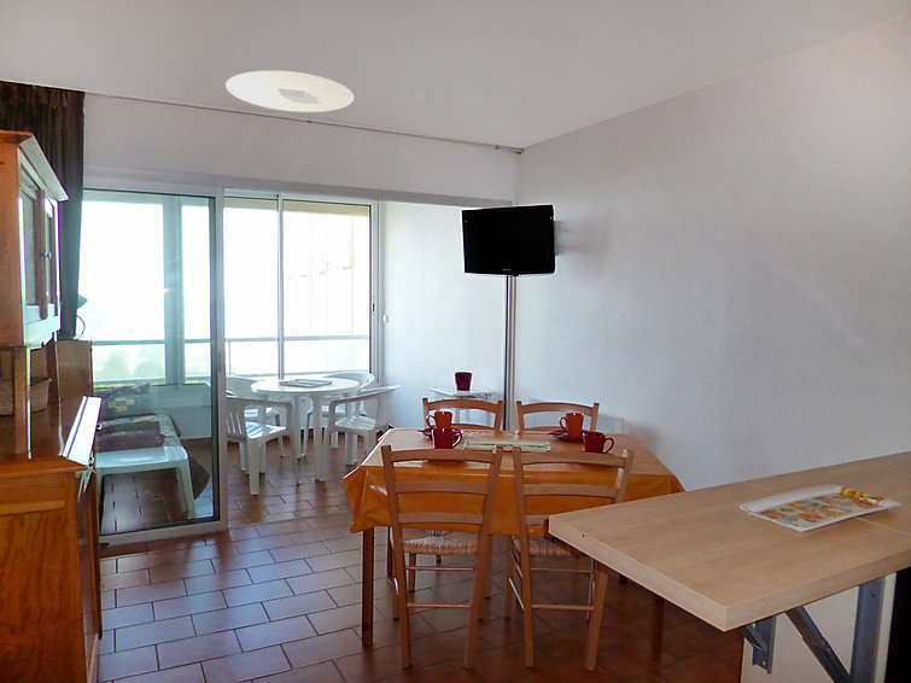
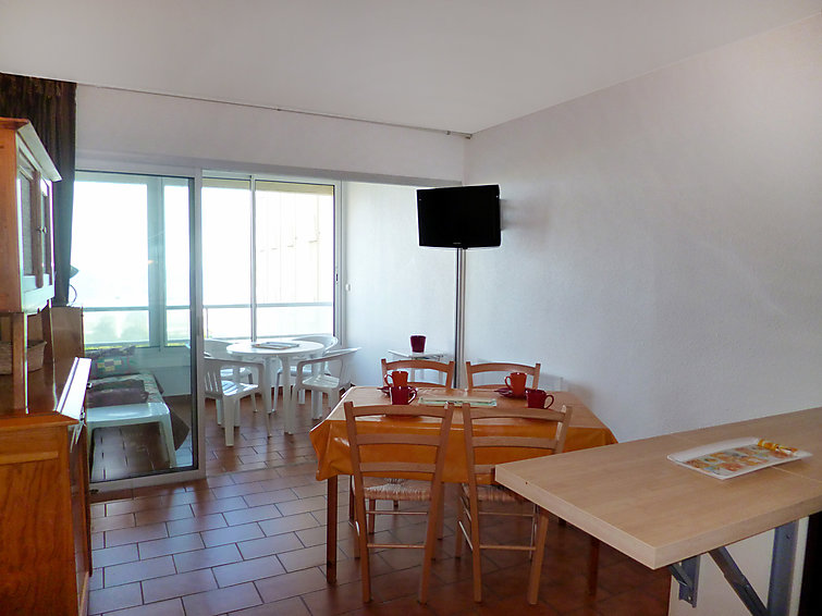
- ceiling light (291, 87)
